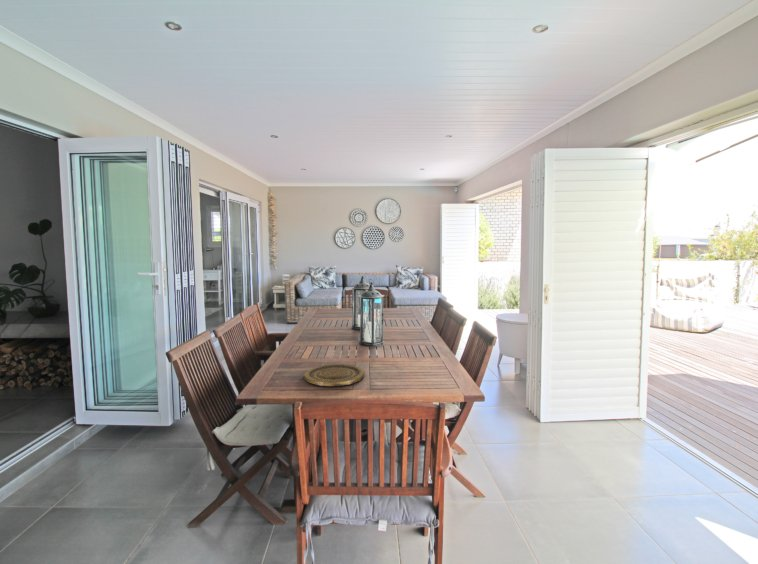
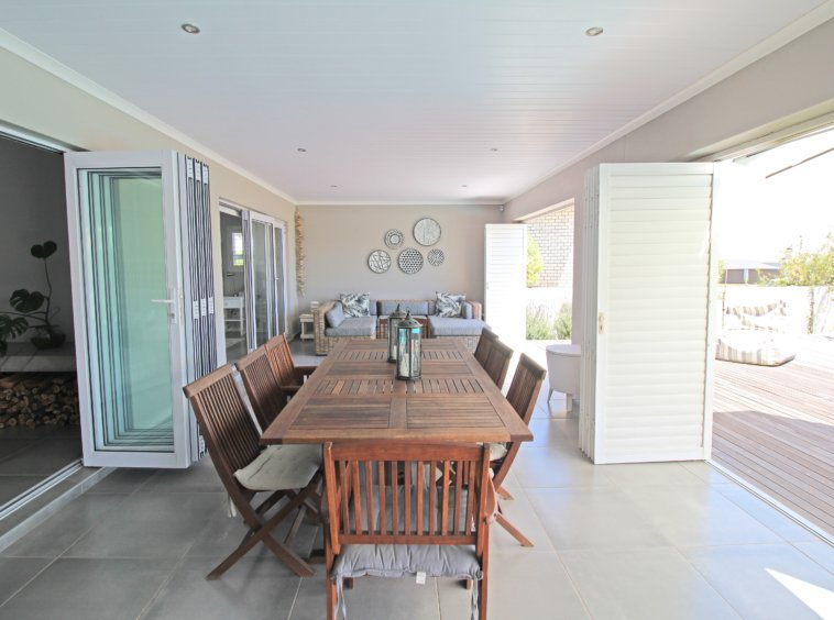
- plate (334, 374)
